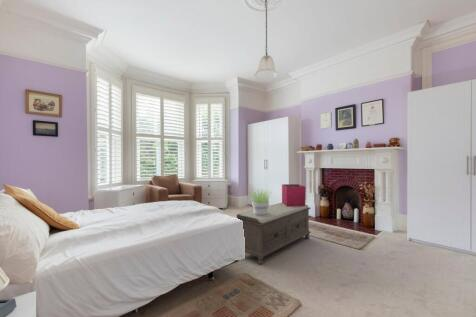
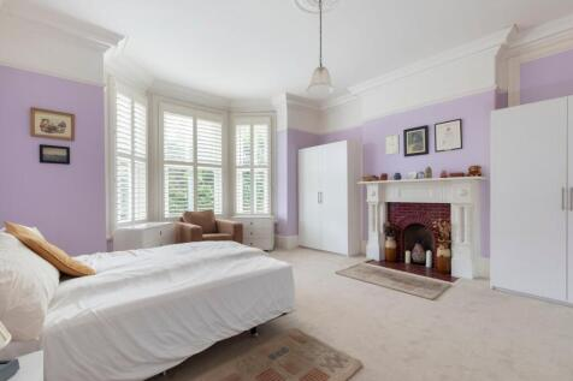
- bench (276, 227)
- storage bin (293, 194)
- potted plant (260, 201)
